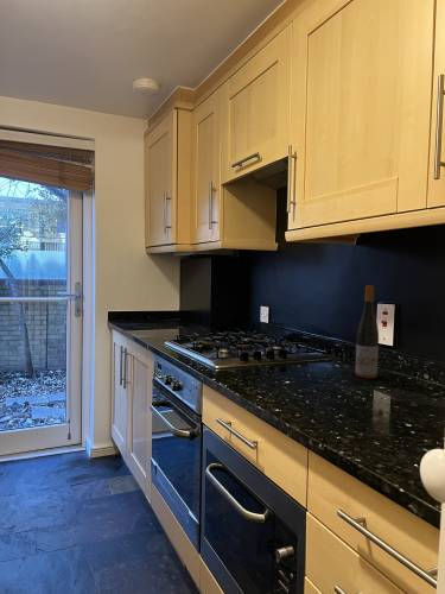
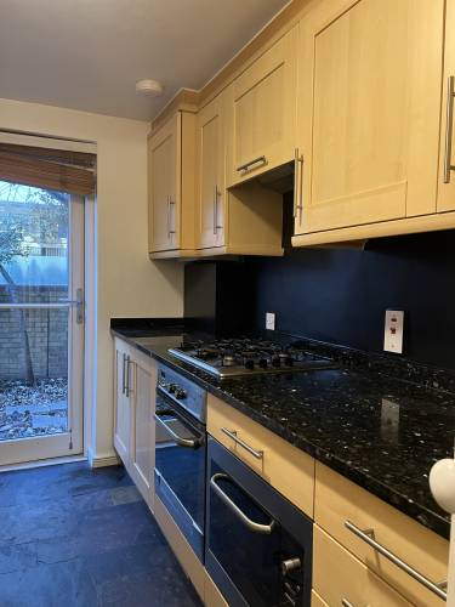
- wine bottle (368, 330)
